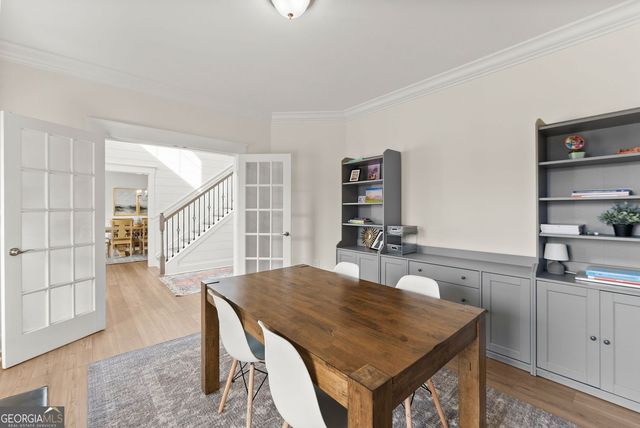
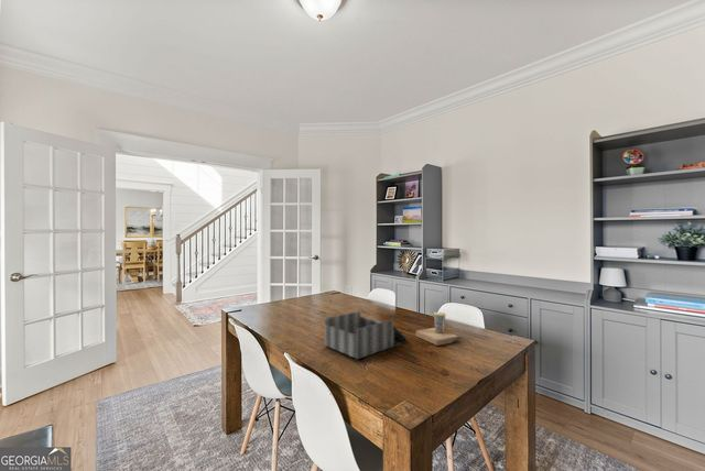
+ cup (440, 326)
+ desk organizer (367, 330)
